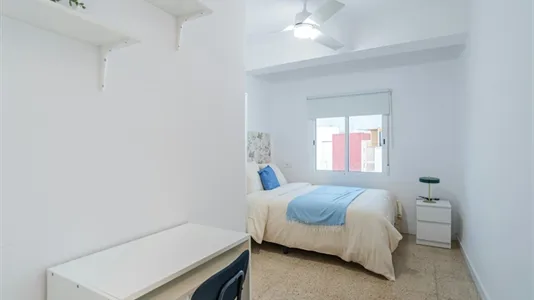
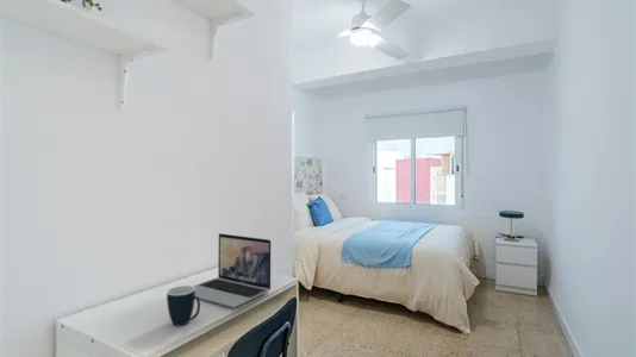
+ mug (185, 307)
+ laptop (225, 265)
